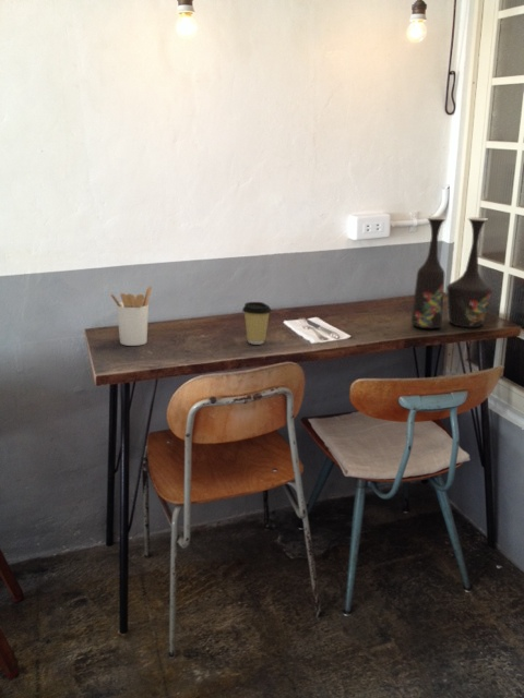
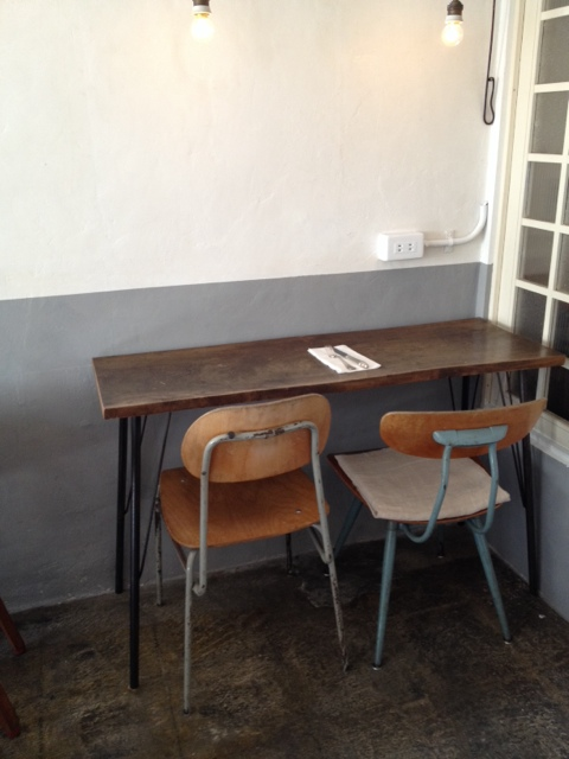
- utensil holder (132, 315)
- coffee cup (255, 323)
- vase (460, 277)
